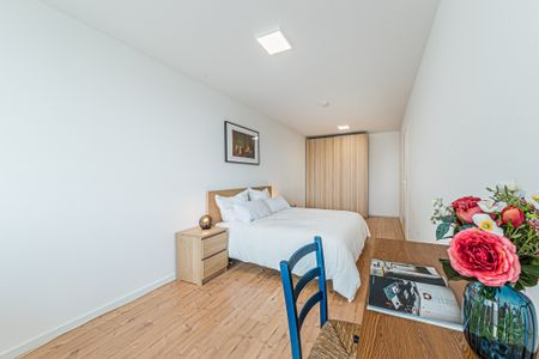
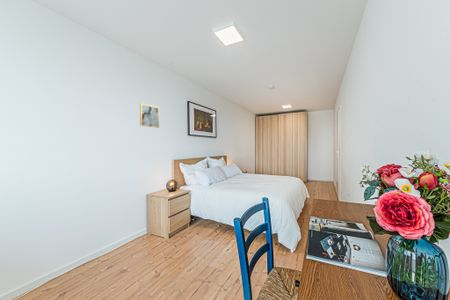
+ wall art (150, 116)
